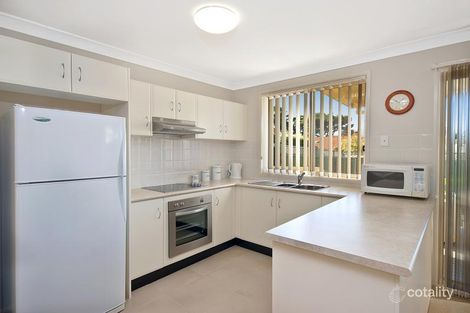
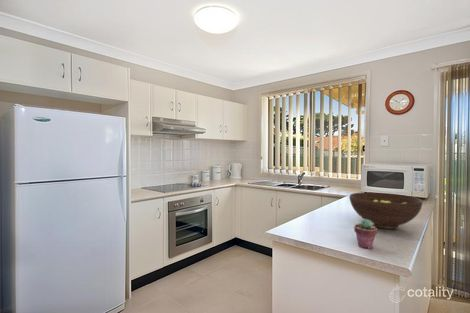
+ fruit bowl (383, 211)
+ potted succulent (365, 232)
